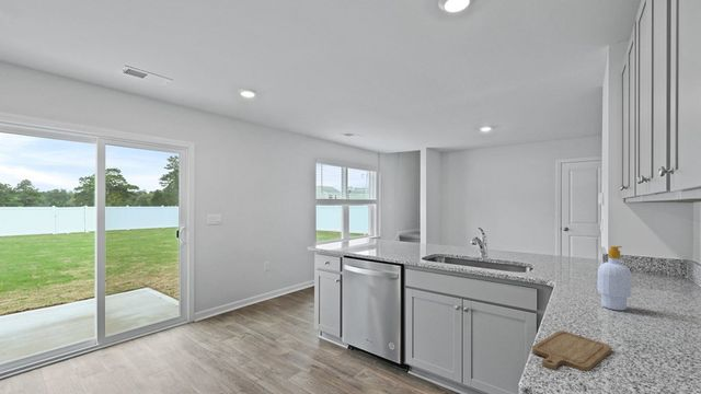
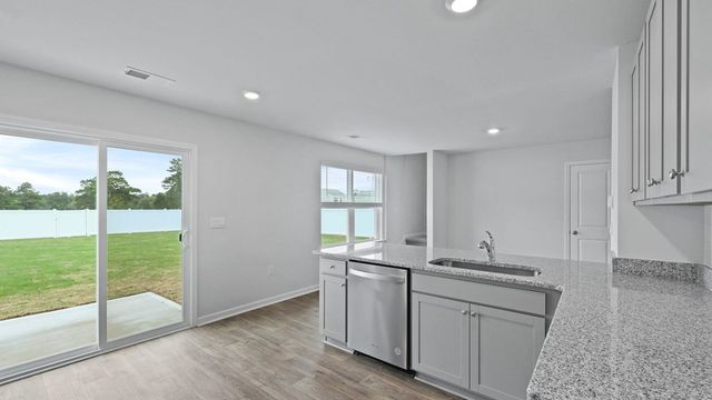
- chopping board (567, 351)
- soap bottle (613, 277)
